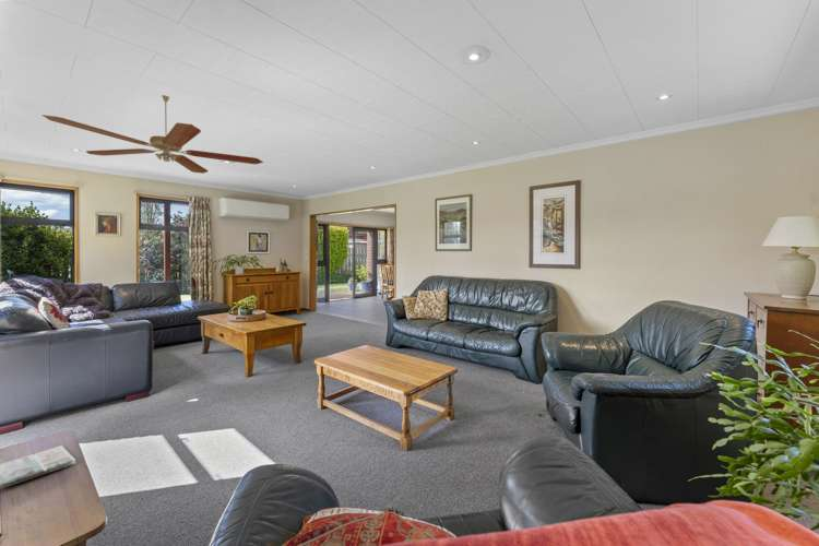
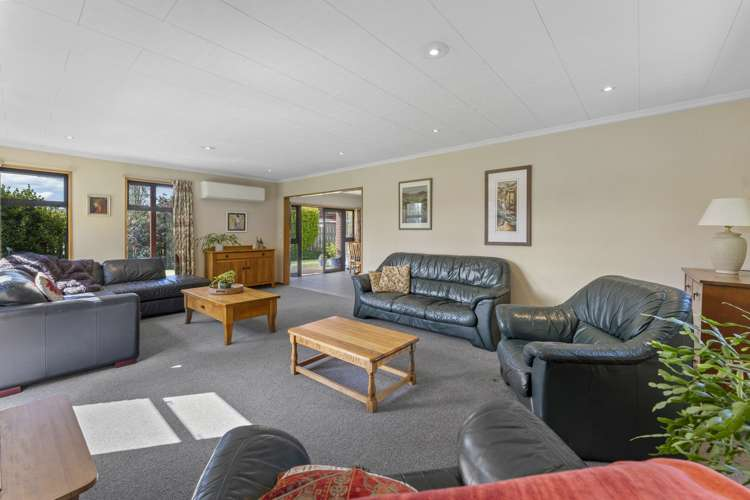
- magazine (31, 461)
- ceiling fan (173, 129)
